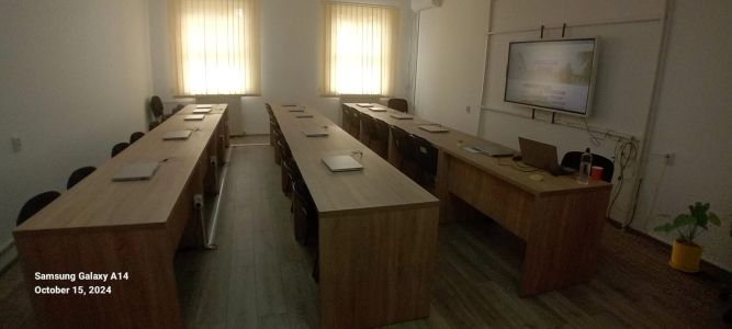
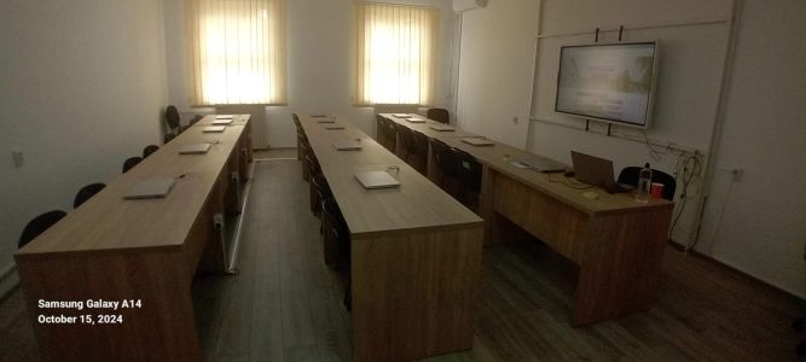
- house plant (689, 236)
